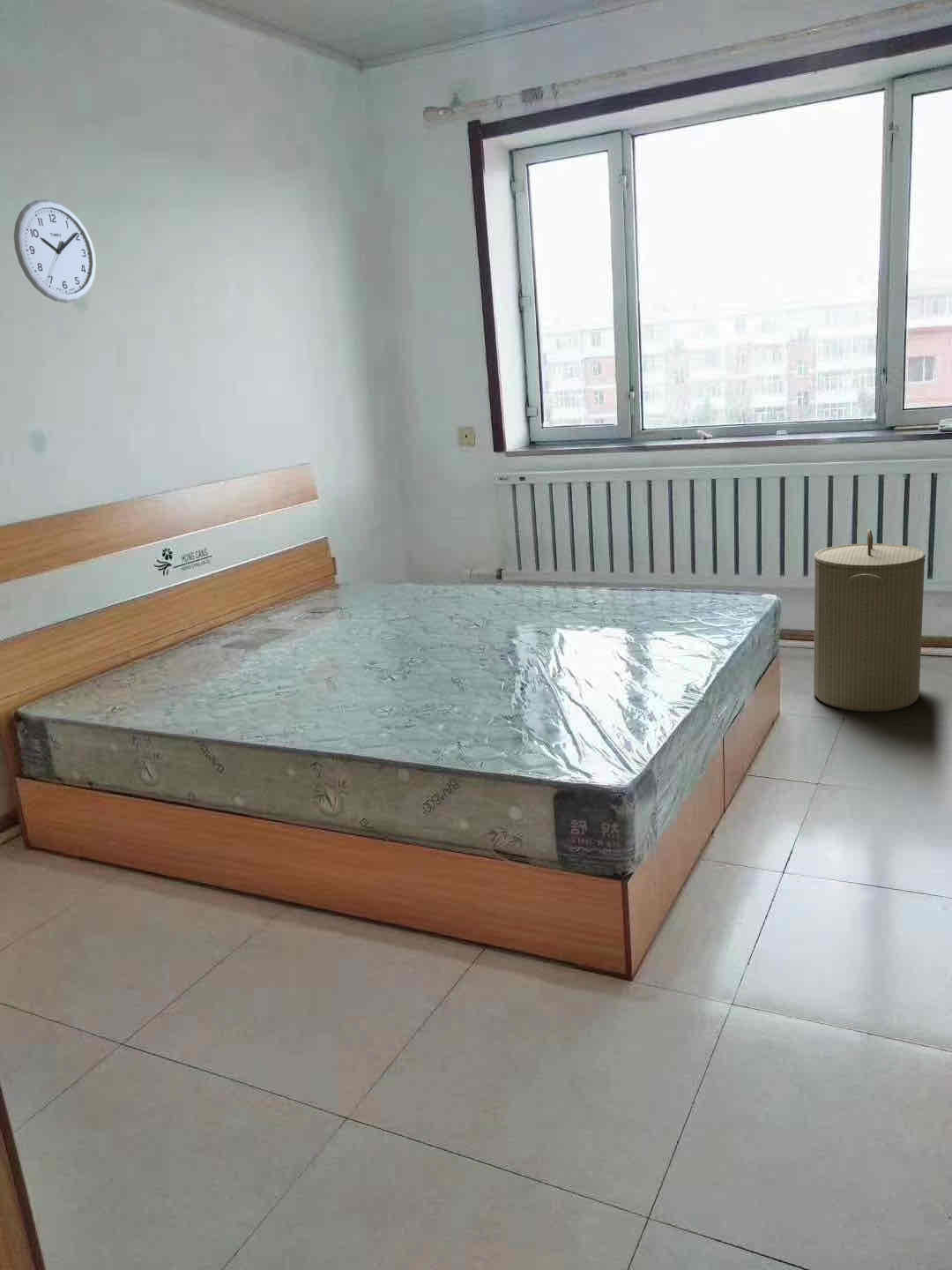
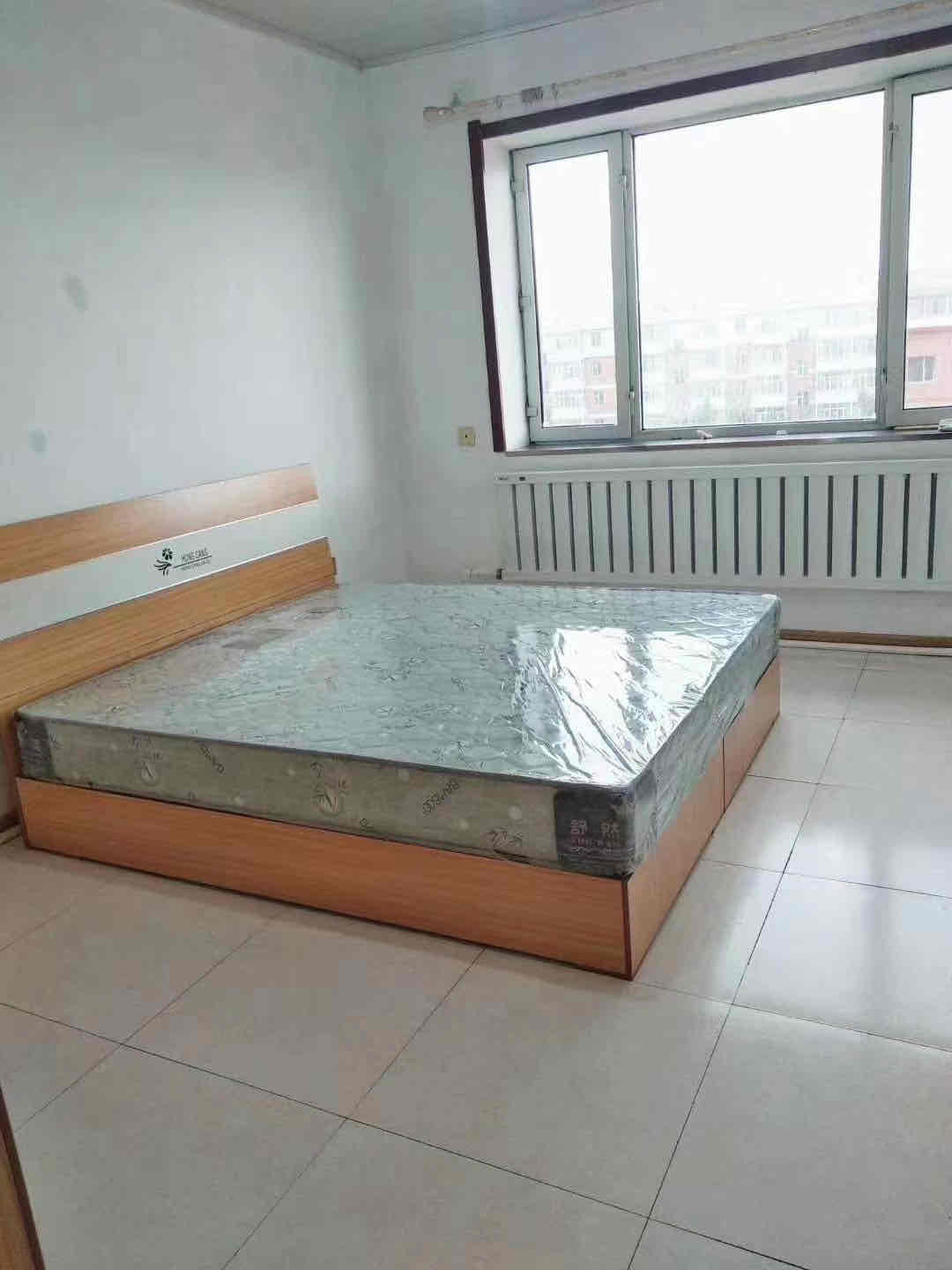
- laundry hamper (866, 614)
- wall clock (58, 251)
